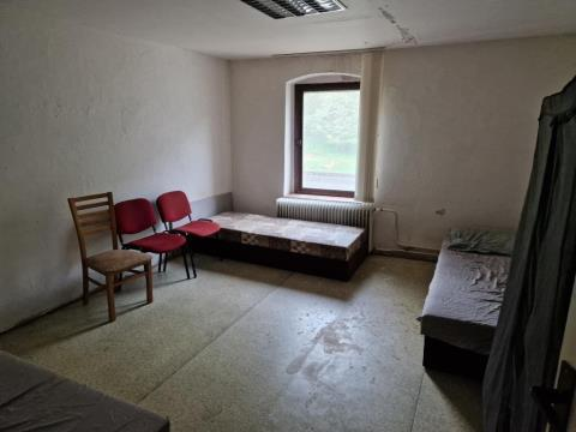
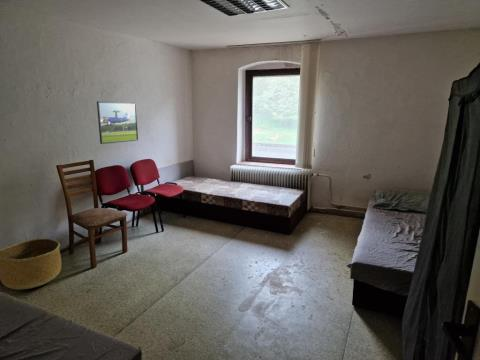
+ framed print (119, 122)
+ basket (31, 263)
